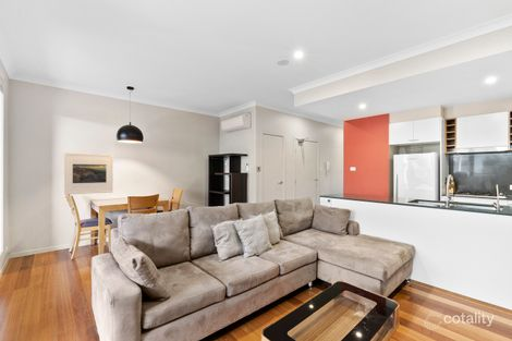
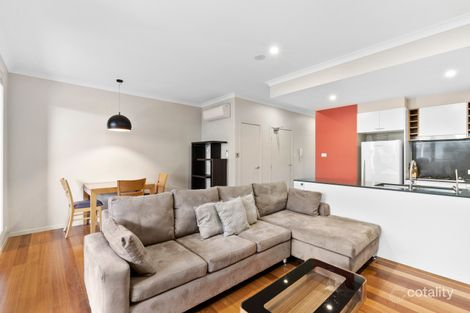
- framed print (89, 173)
